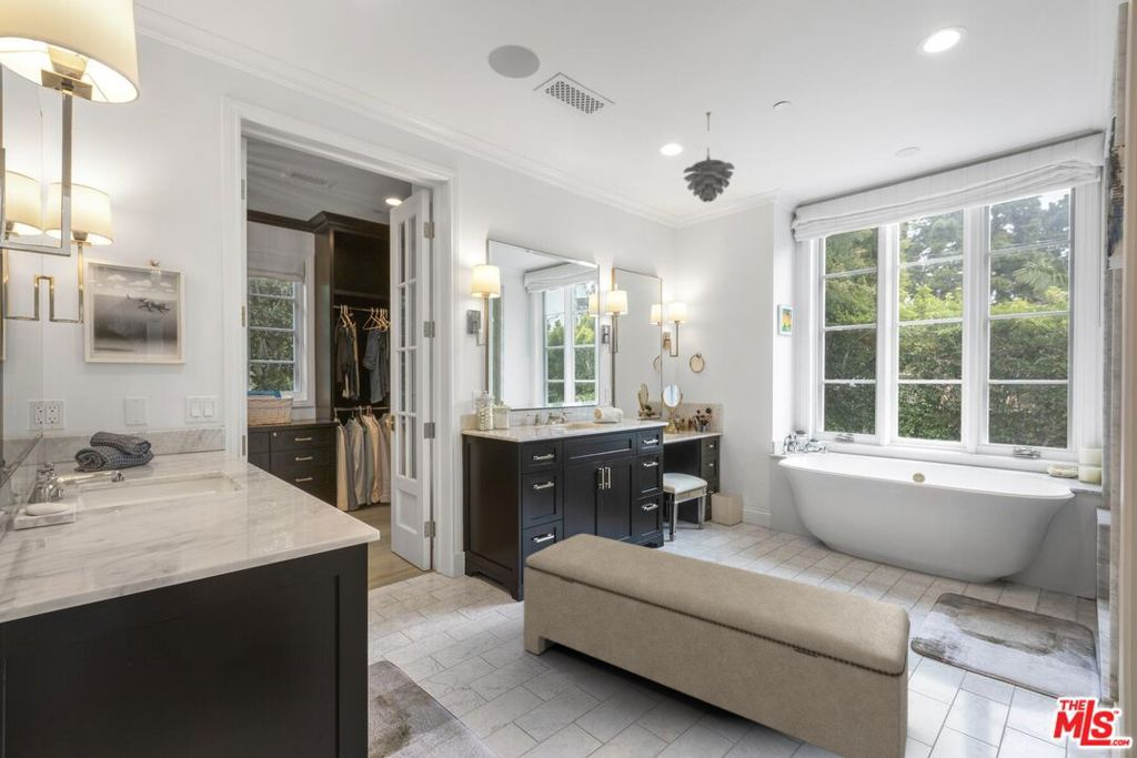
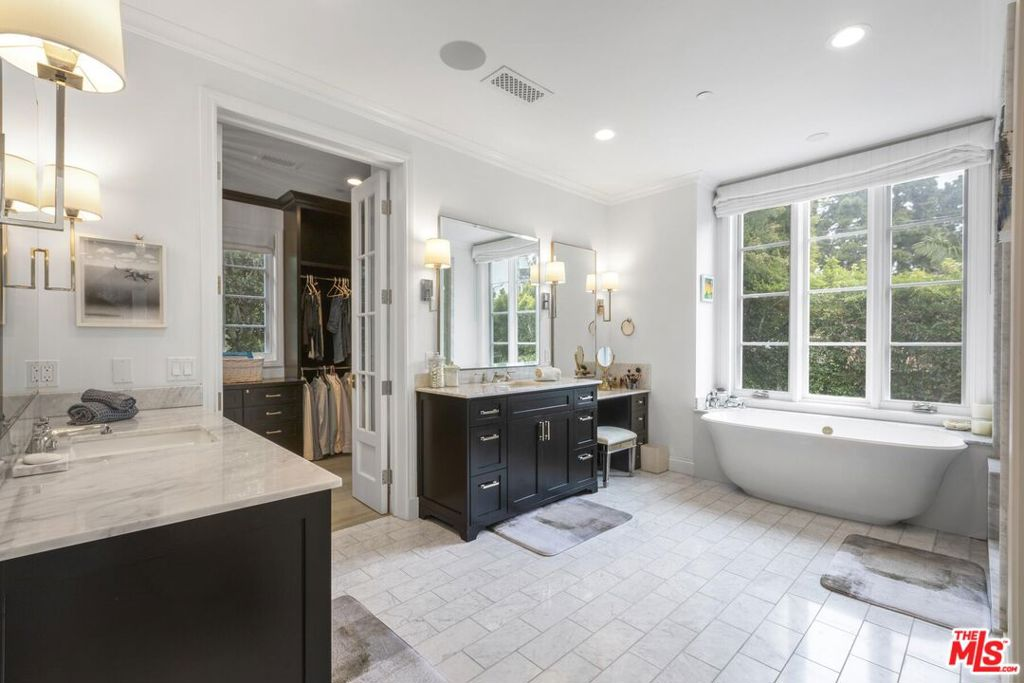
- pendant light (708, 156)
- bench (692, 628)
